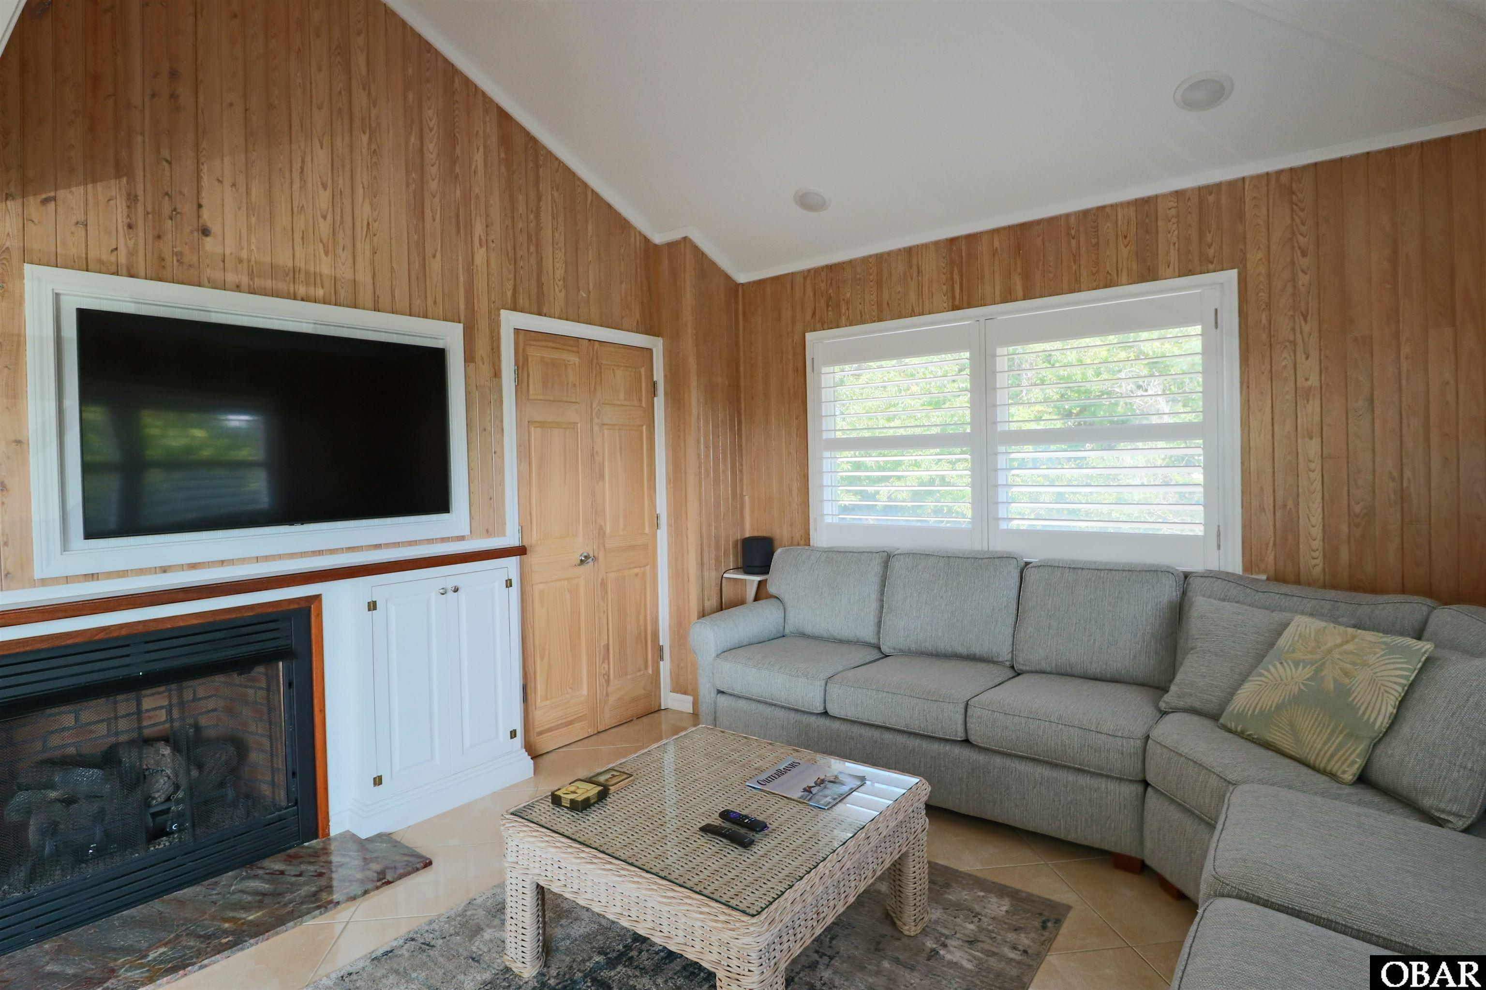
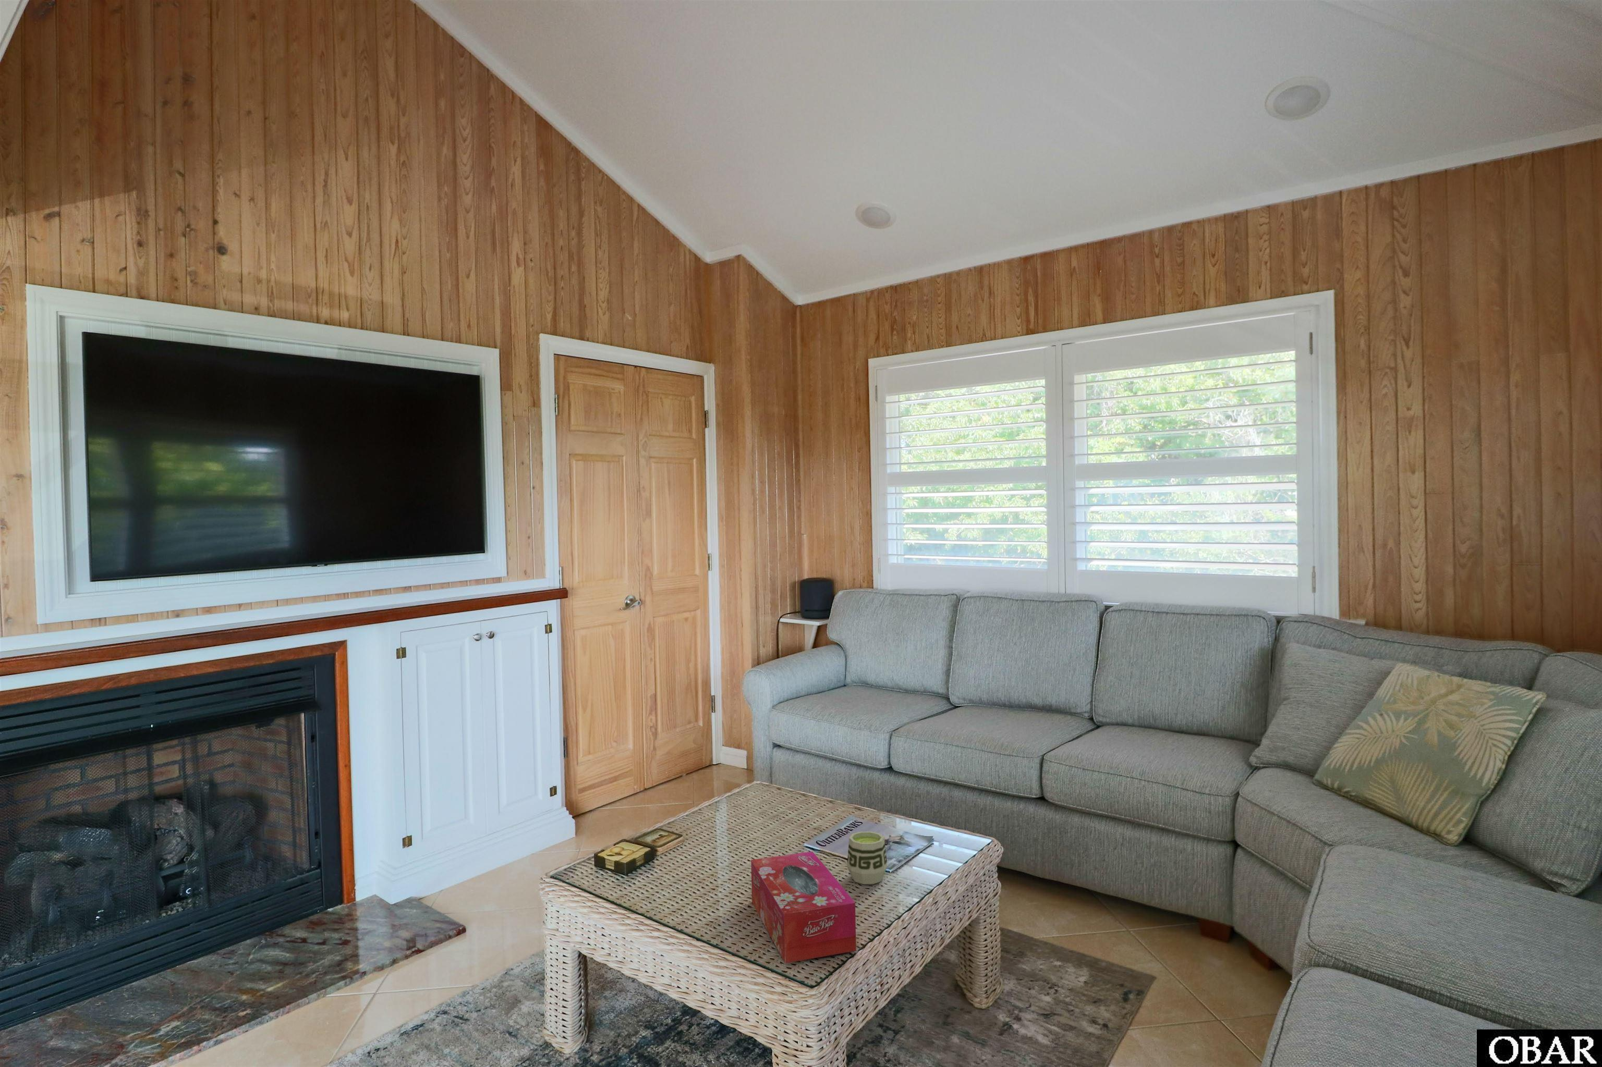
+ cup (867, 857)
+ tissue box (800, 903)
